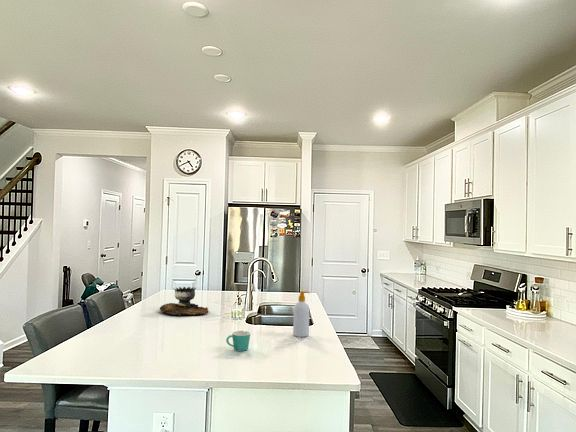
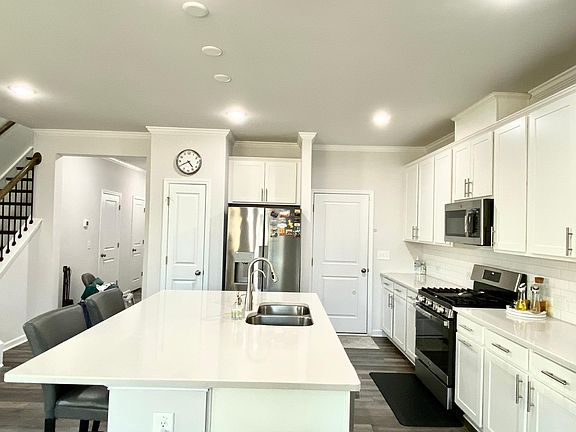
- mug (237, 341)
- brazier (184, 299)
- soap bottle (302, 313)
